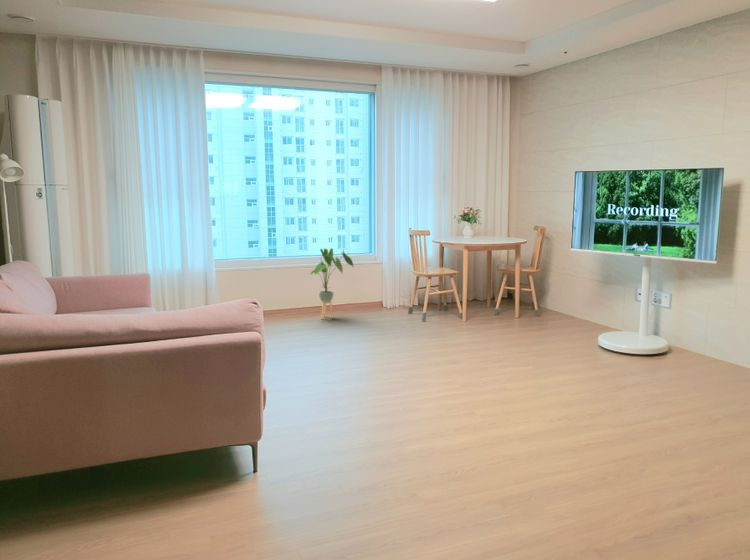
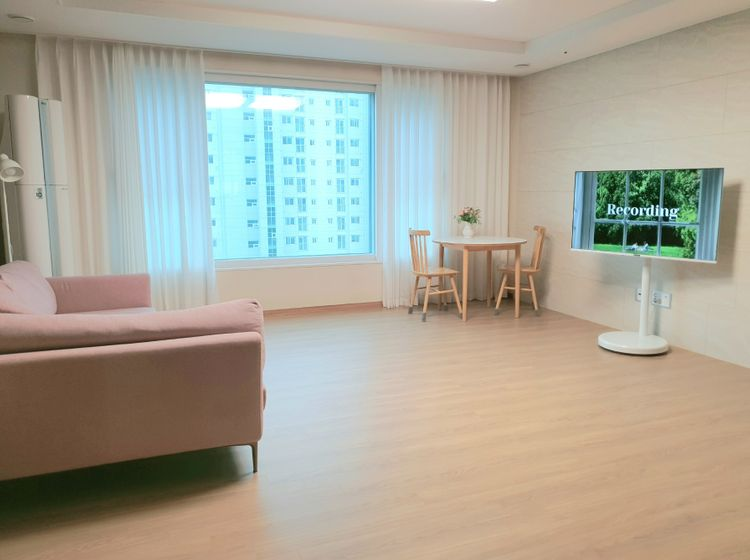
- house plant (328, 282)
